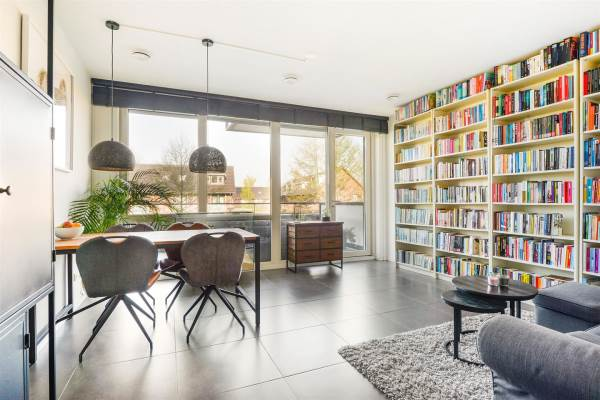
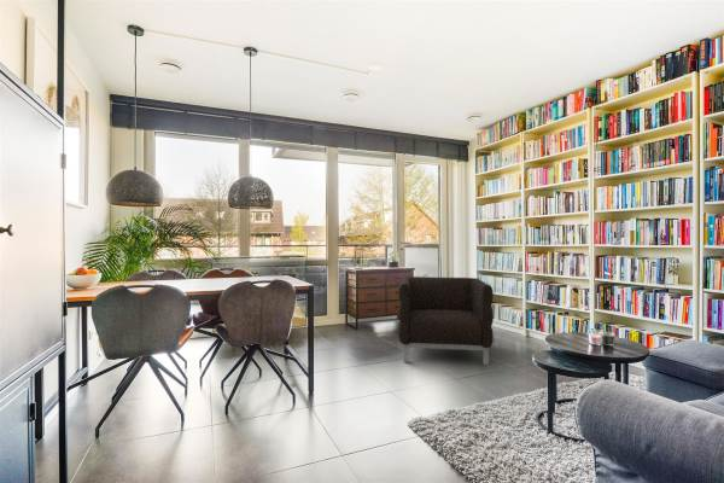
+ armchair (442, 316)
